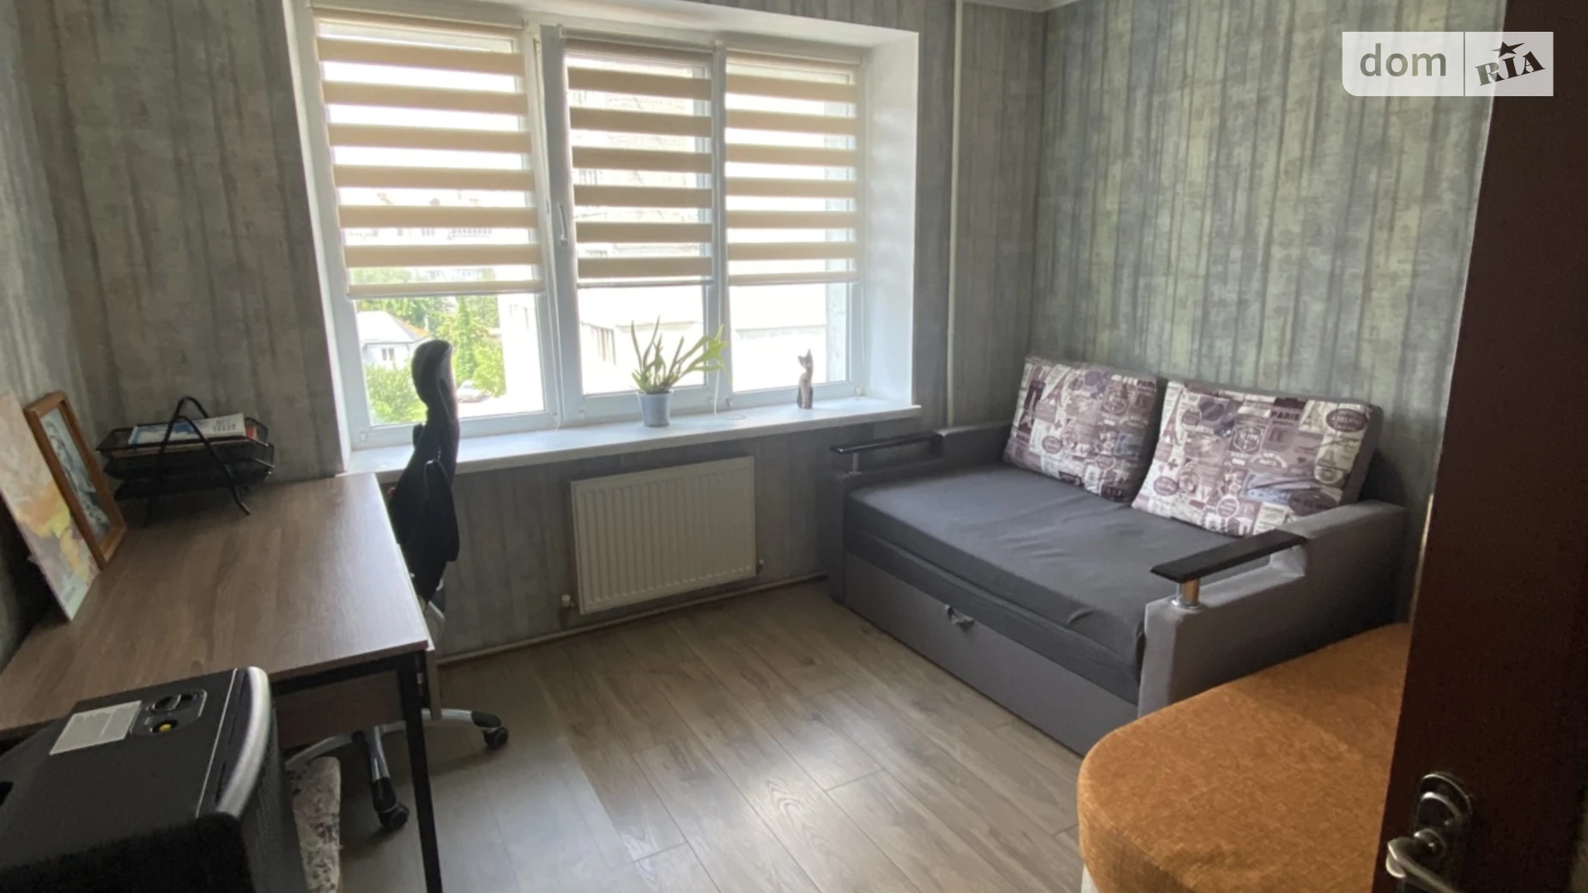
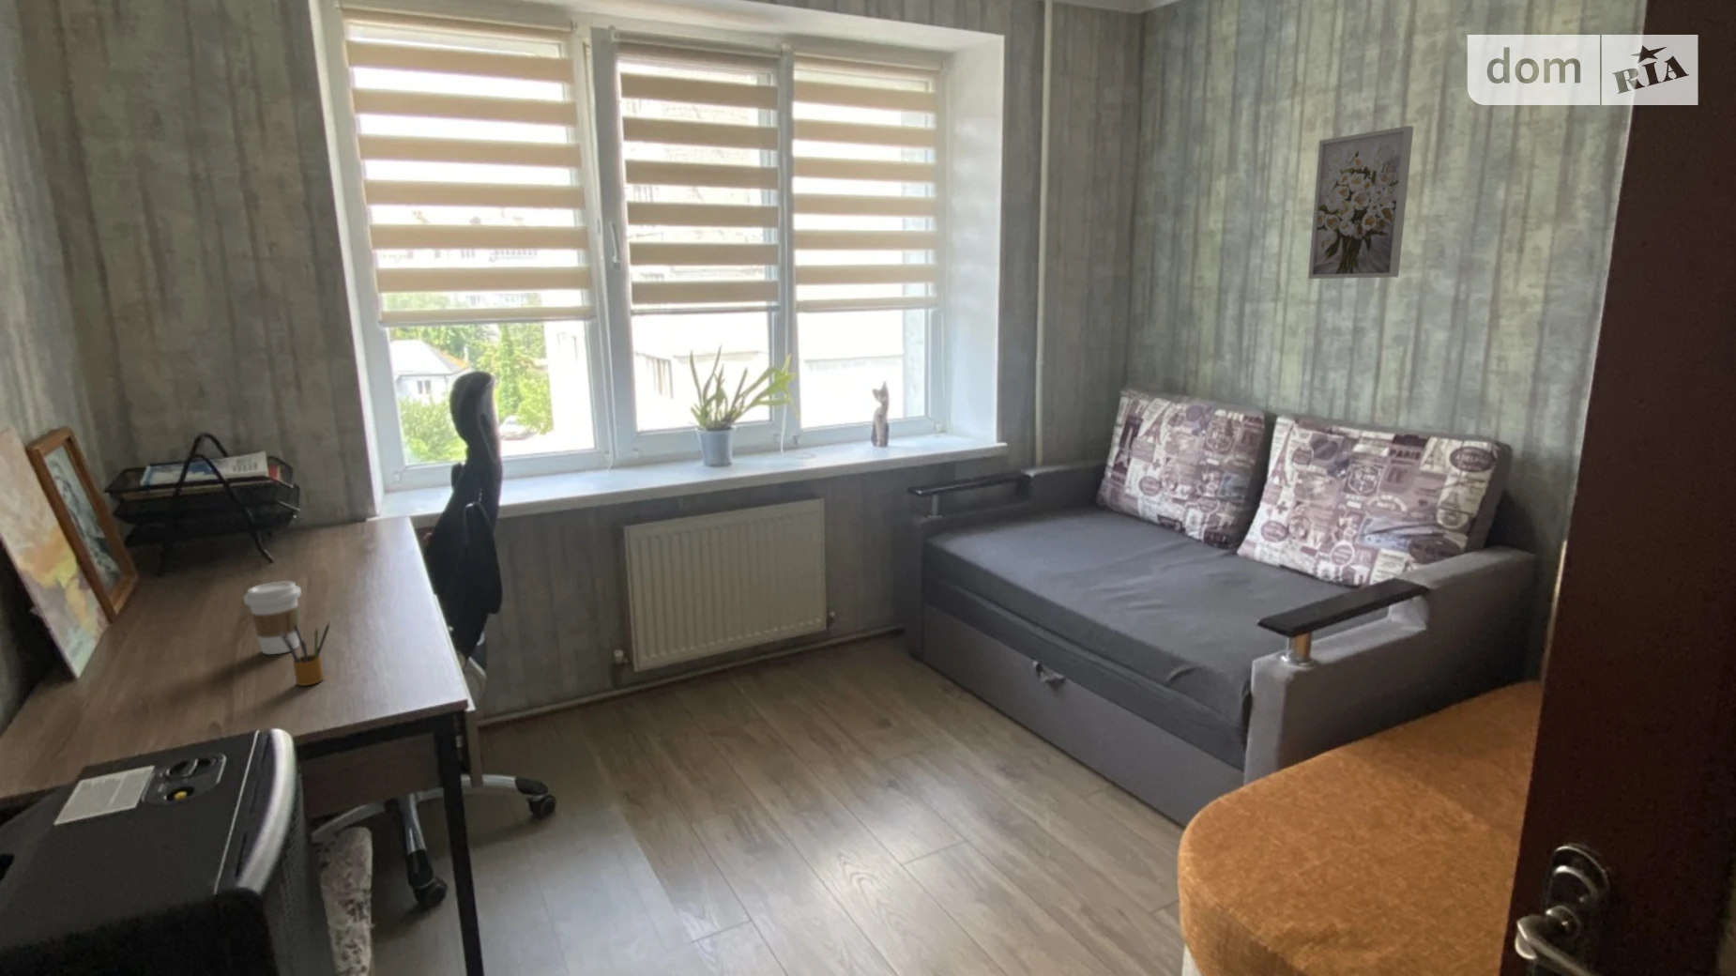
+ pencil box (306, 652)
+ wall art (1358, 206)
+ coffee cup (275, 617)
